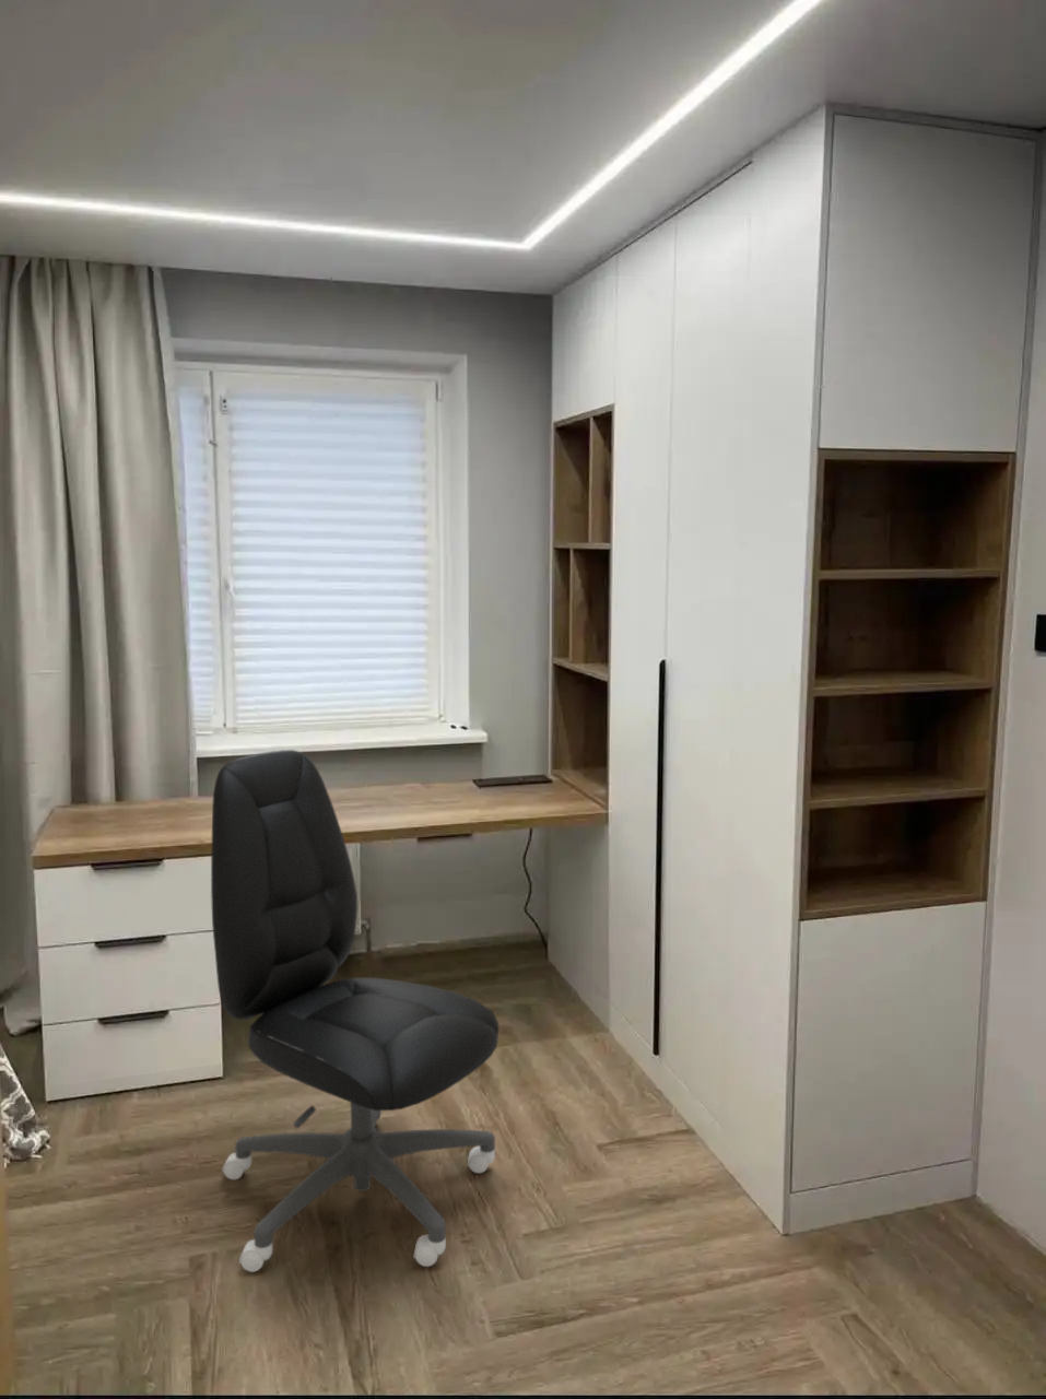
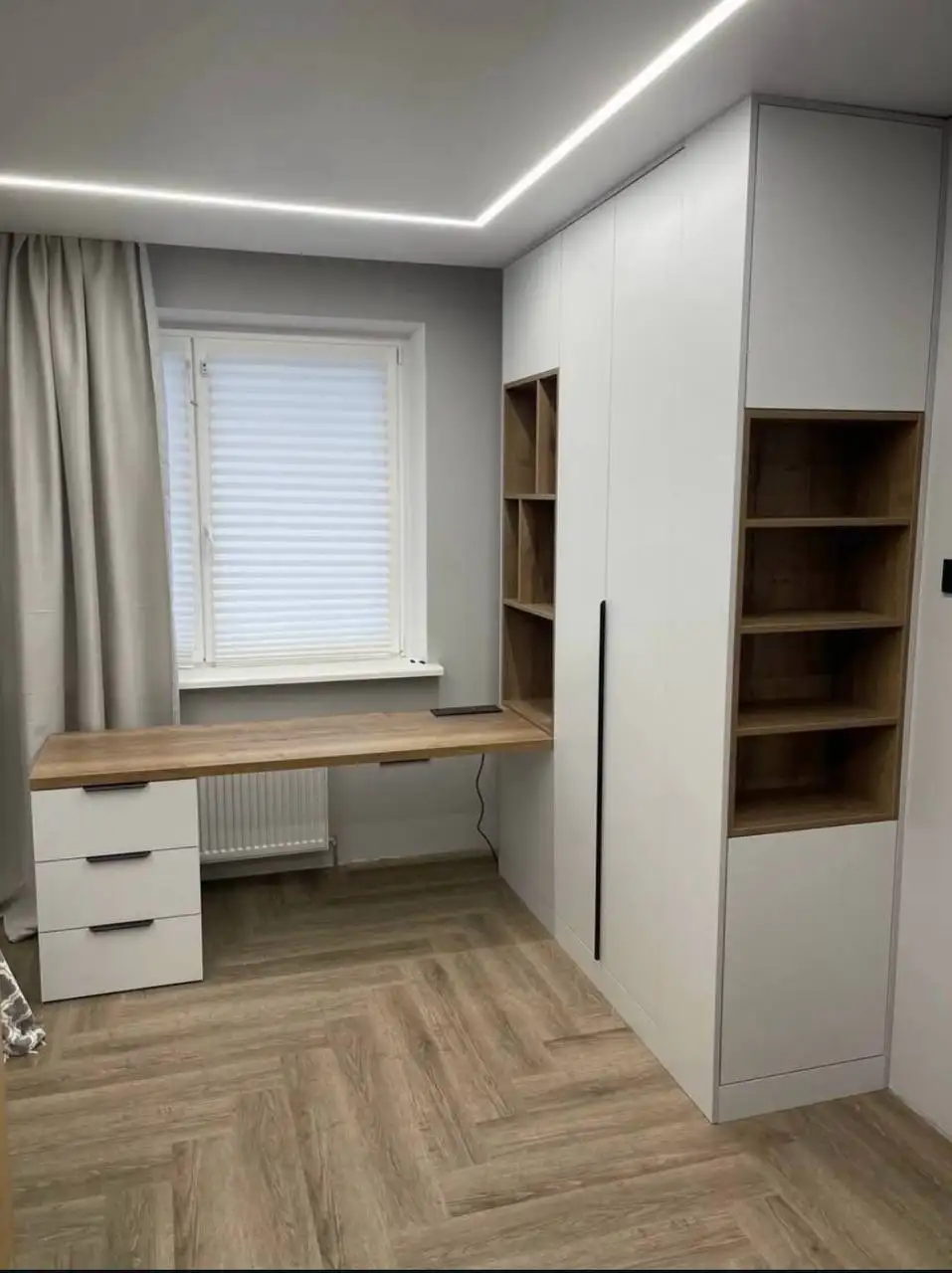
- office chair (341, 990)
